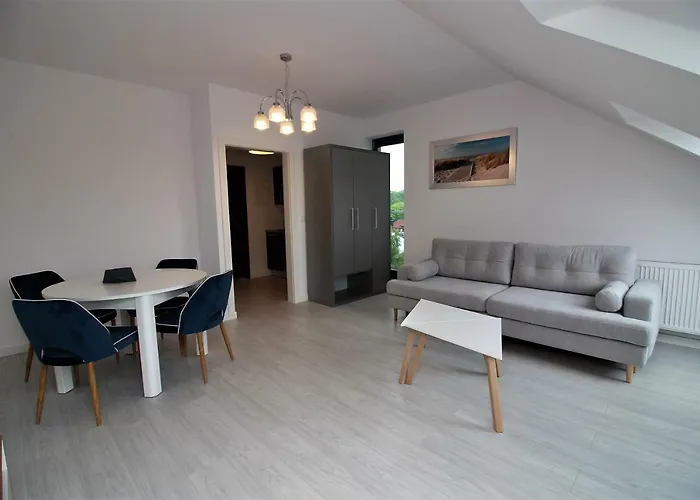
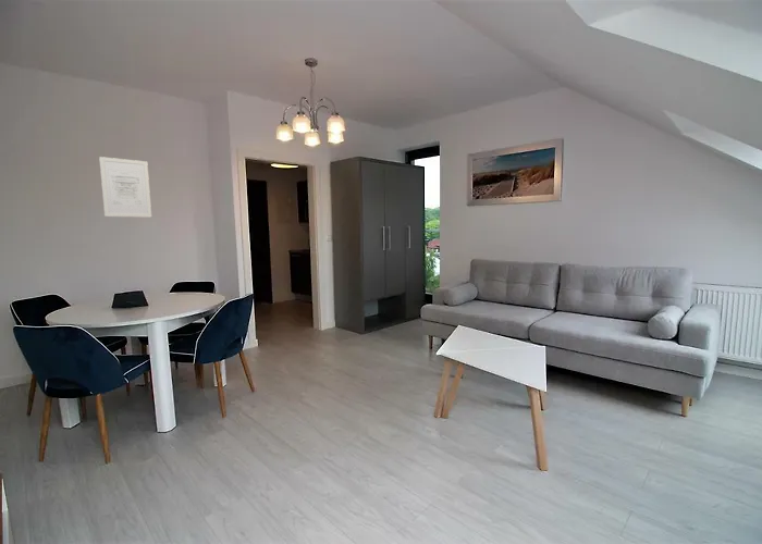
+ wall art (126, 188)
